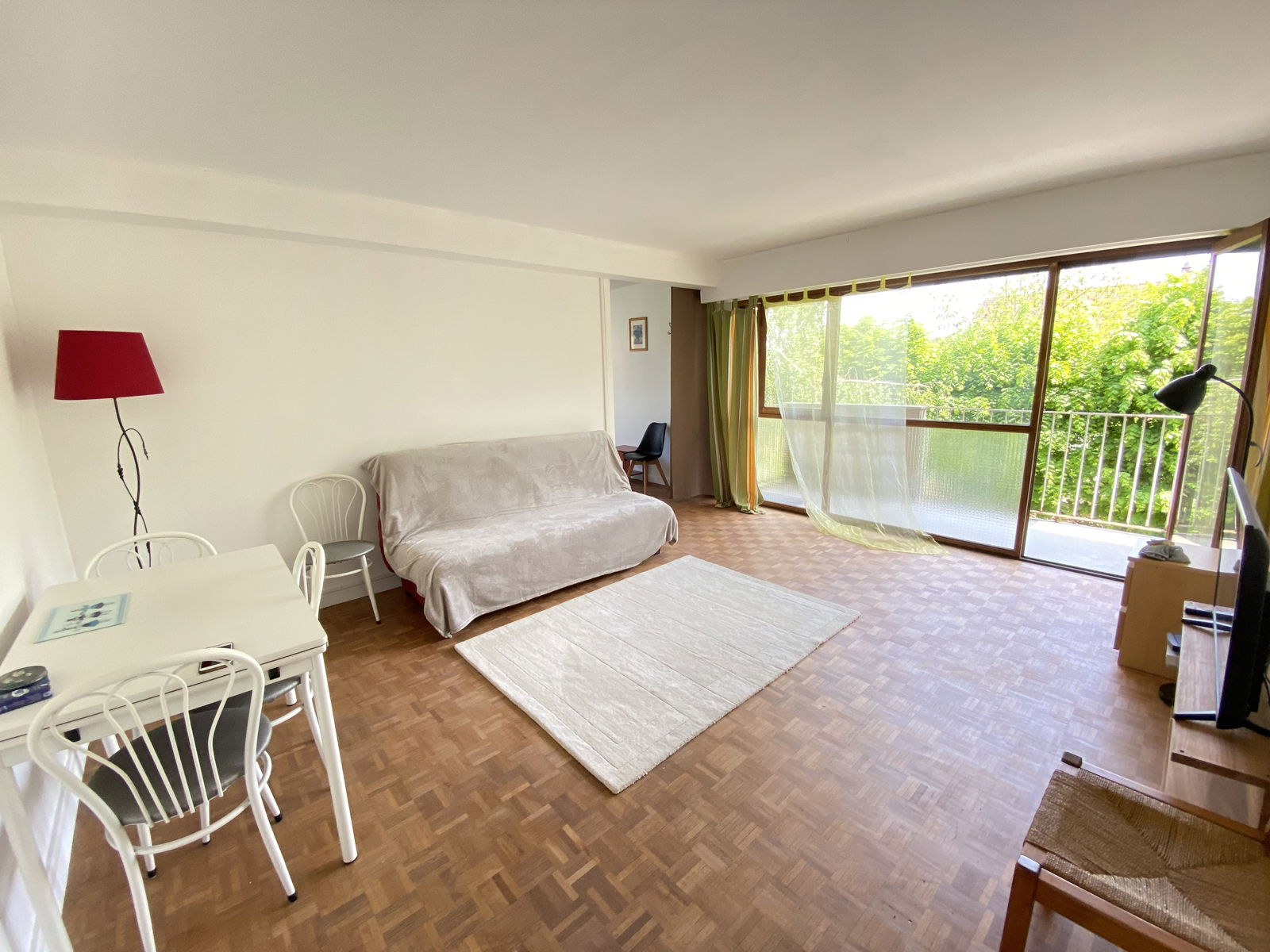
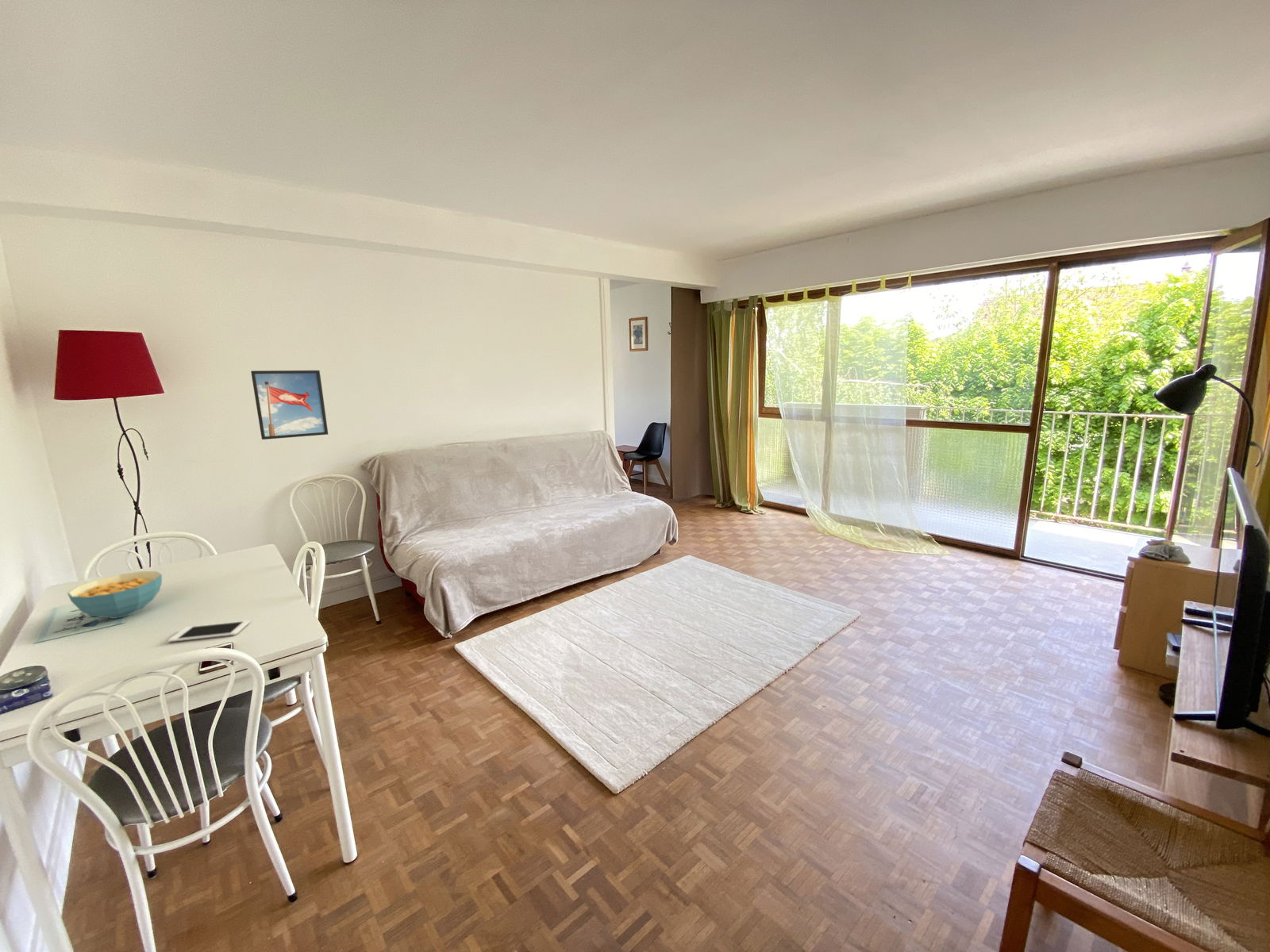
+ cereal bowl (120, 598)
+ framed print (291, 404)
+ cell phone (210, 631)
